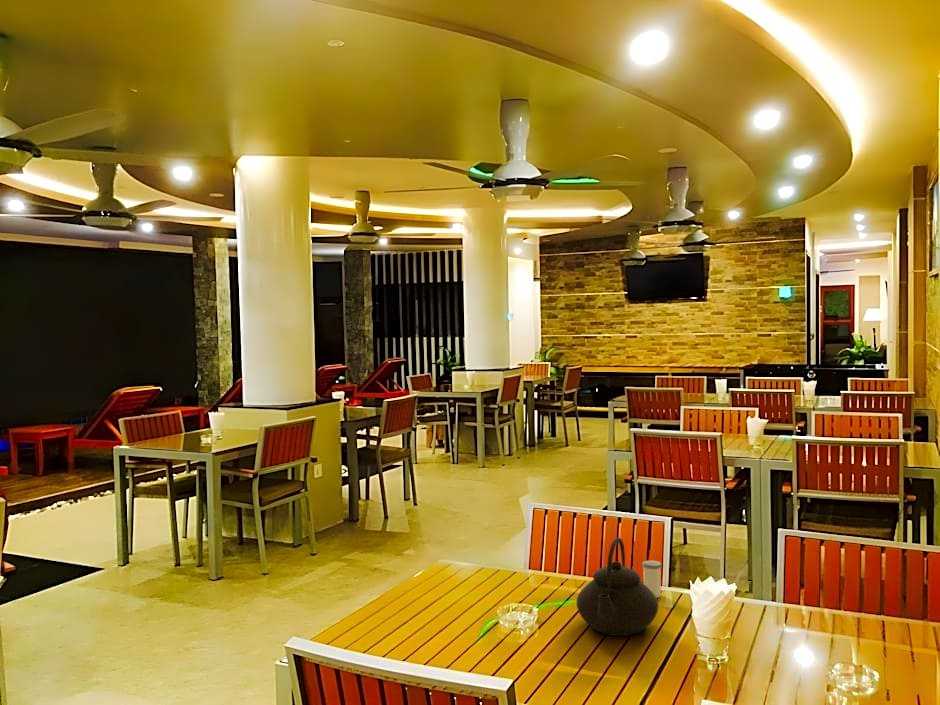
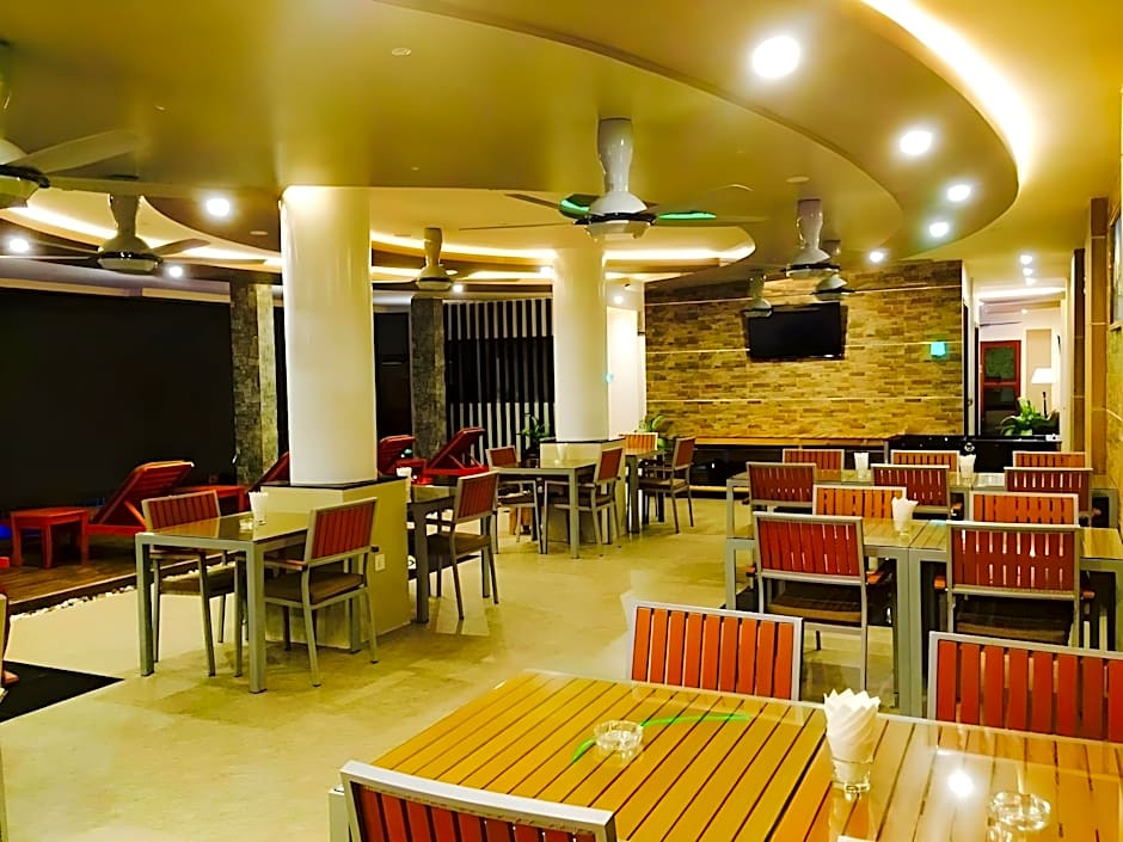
- teapot (614, 585)
- salt shaker (652, 579)
